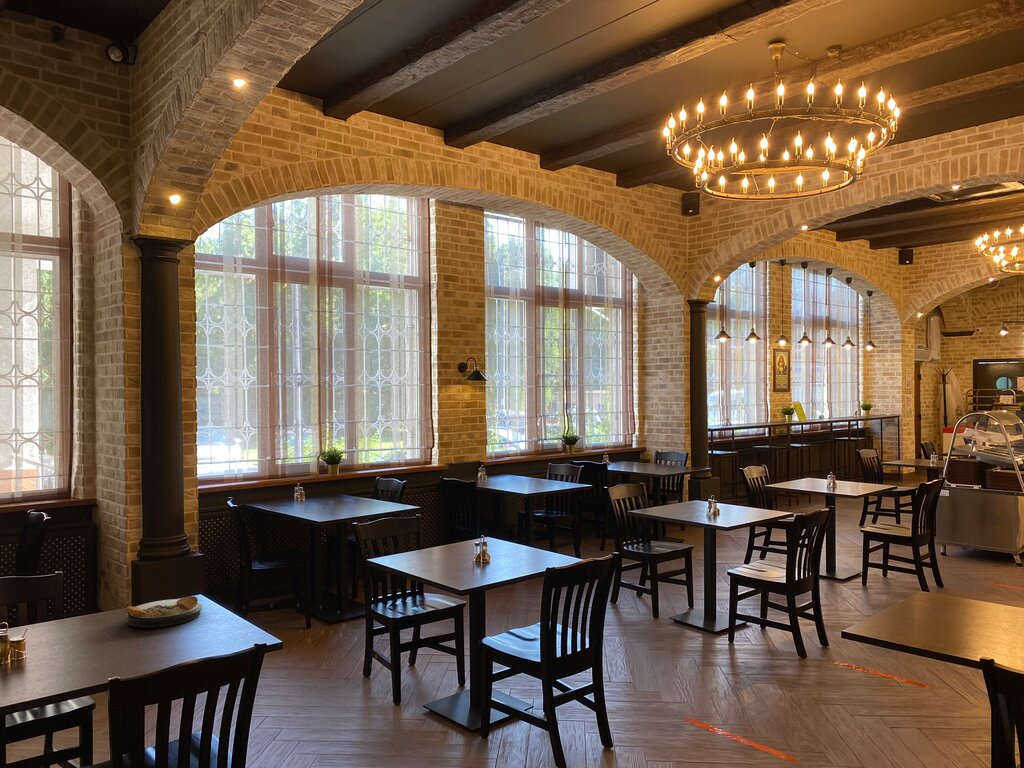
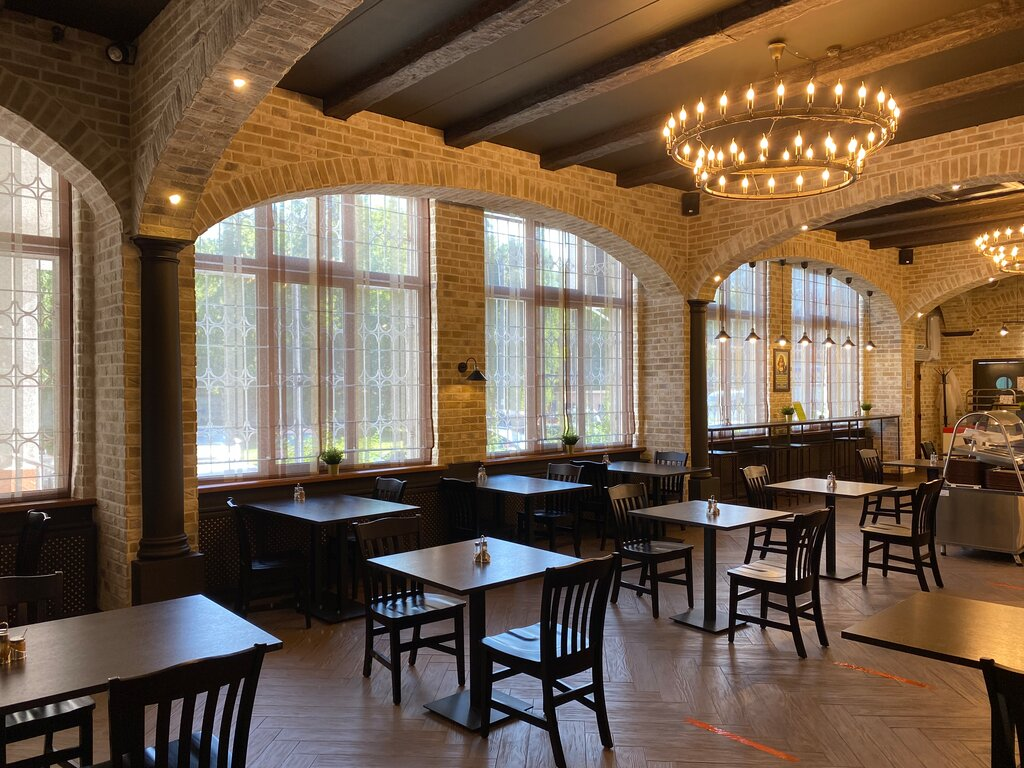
- plate (164, 610)
